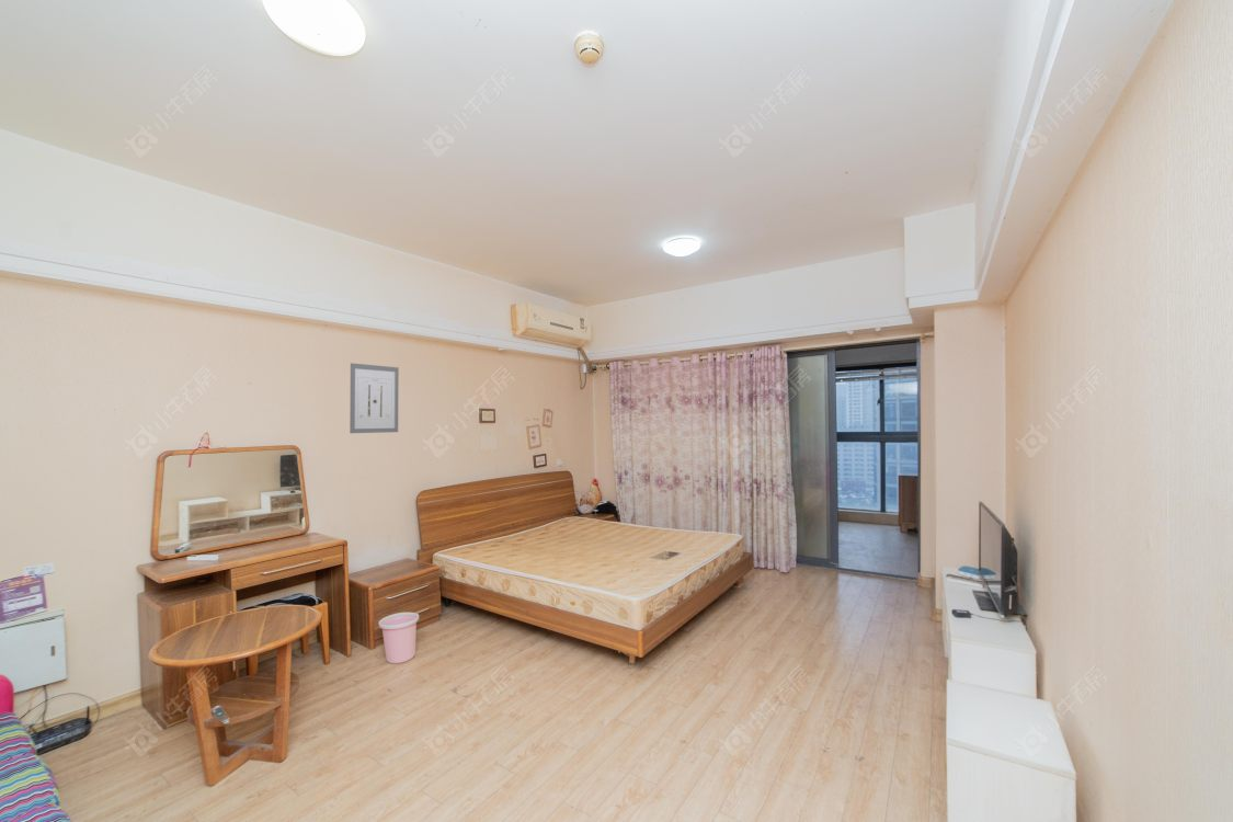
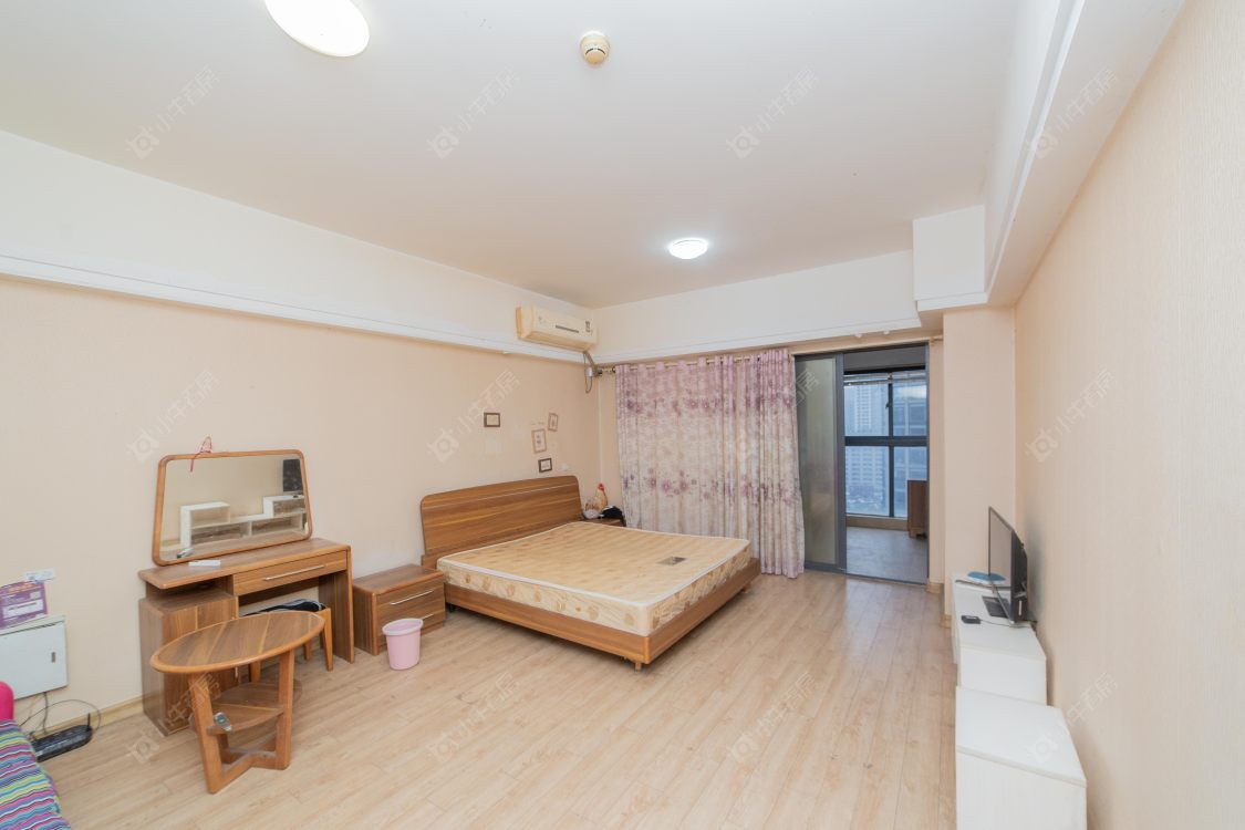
- wall art (375, 399)
